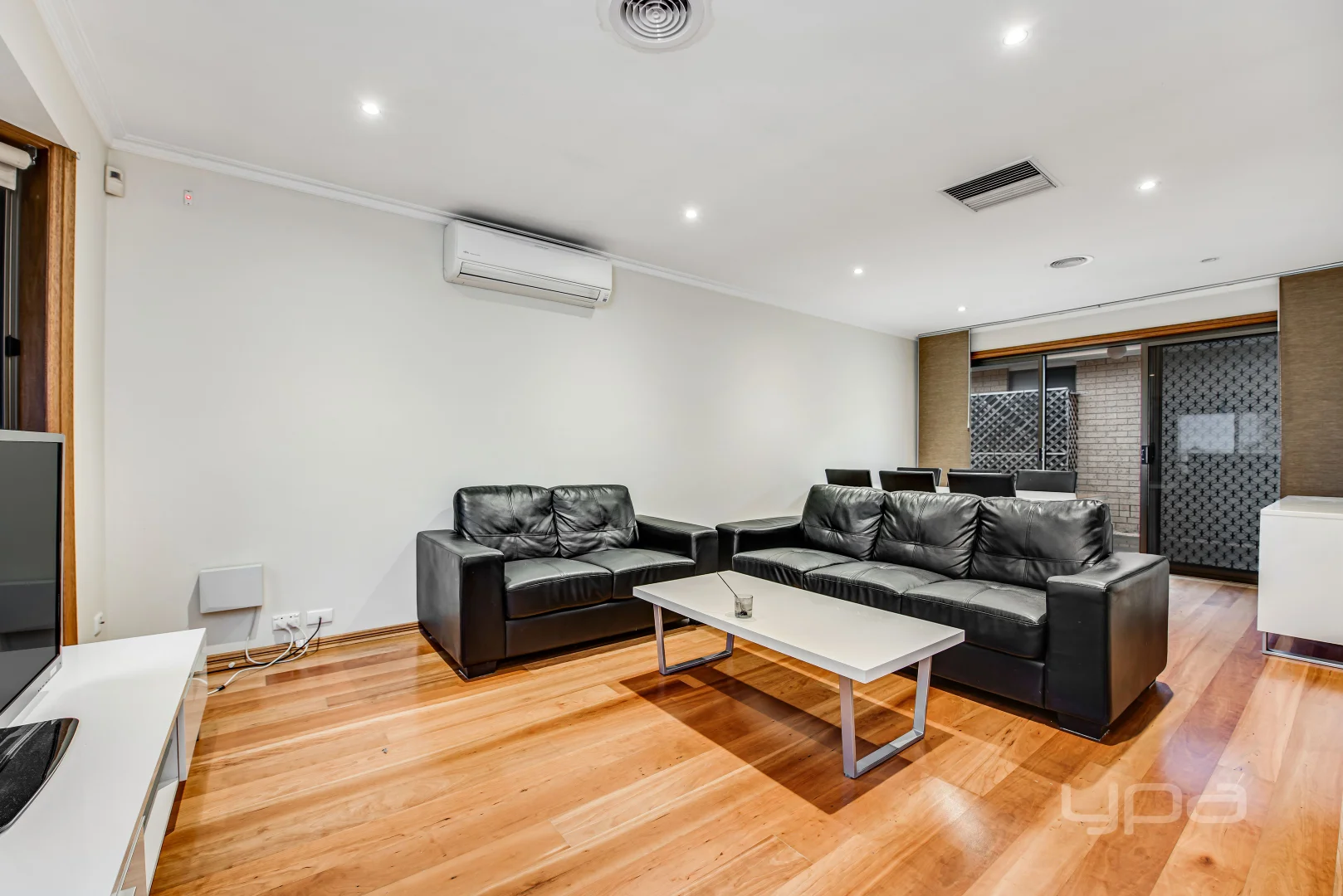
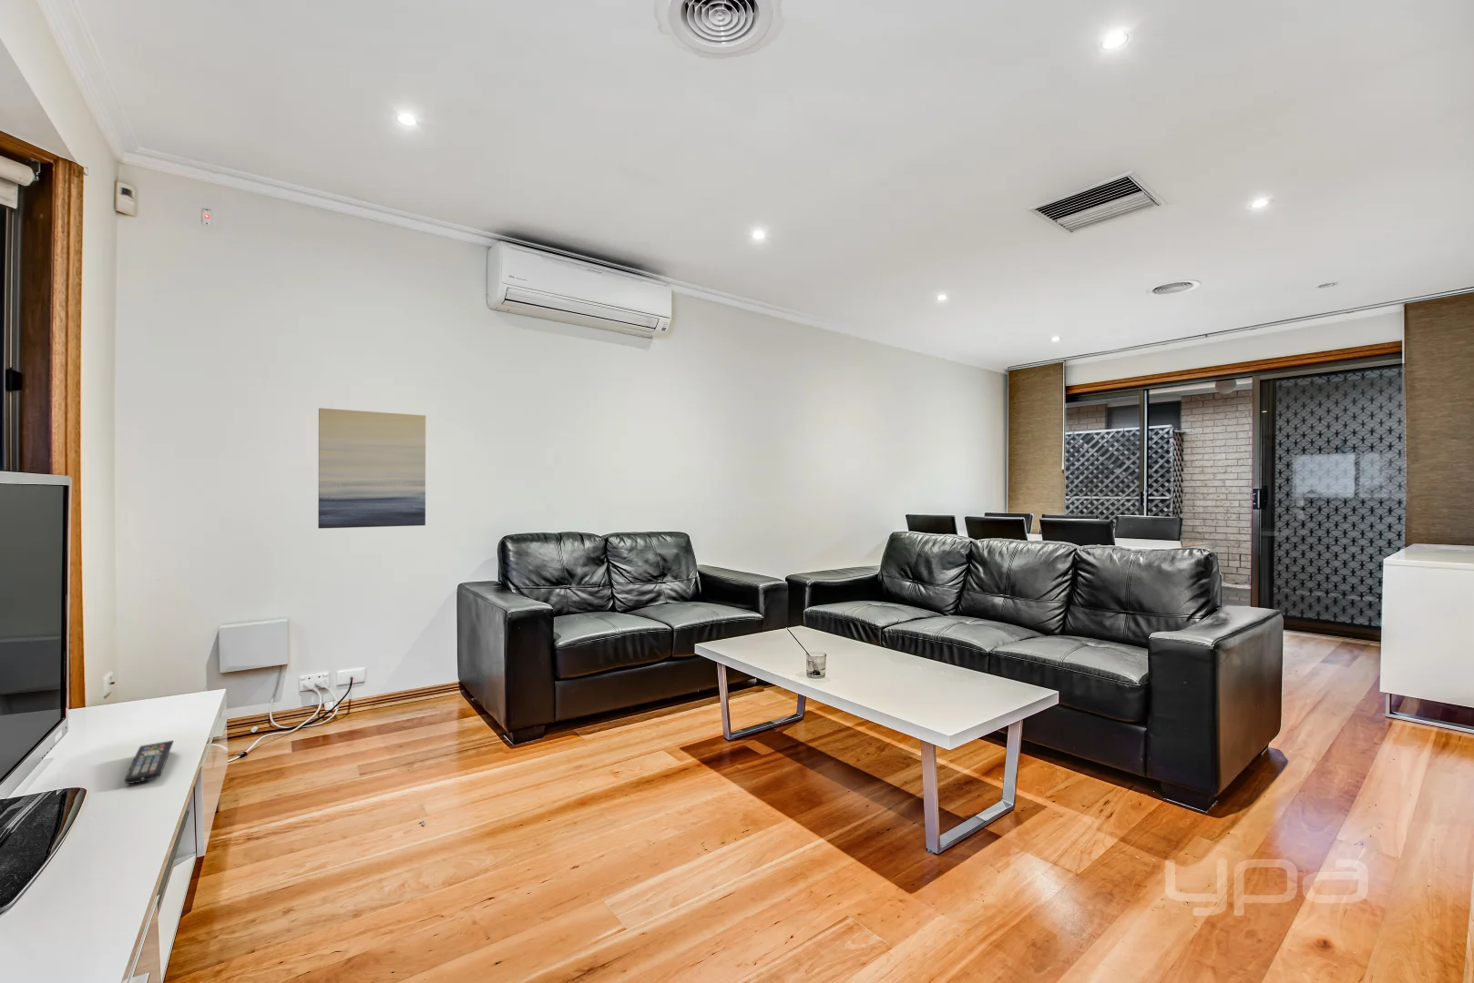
+ wall art (373, 468)
+ remote control (150, 760)
